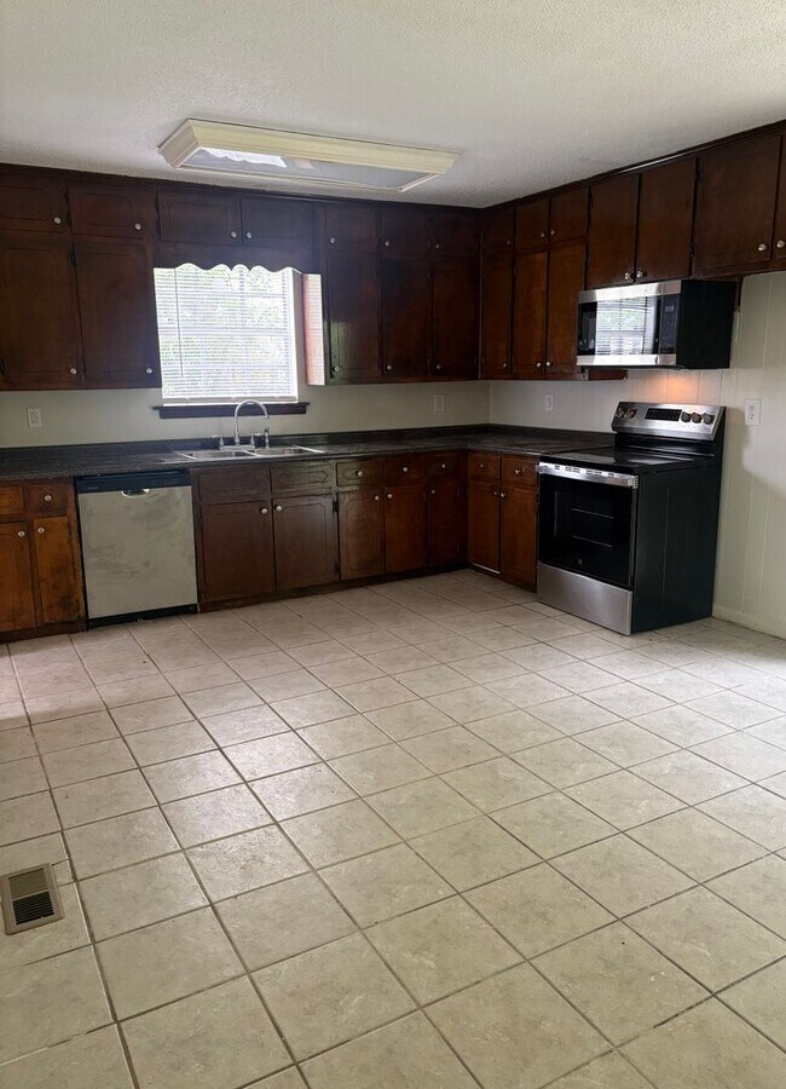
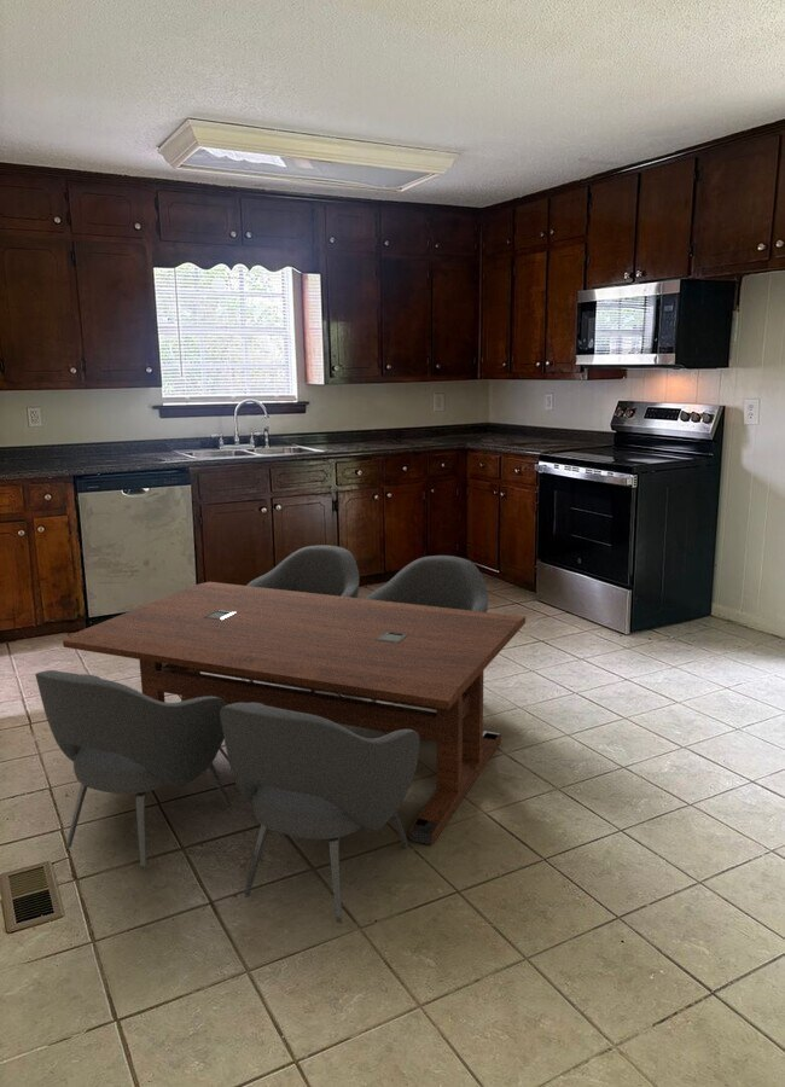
+ dining table (301, 681)
